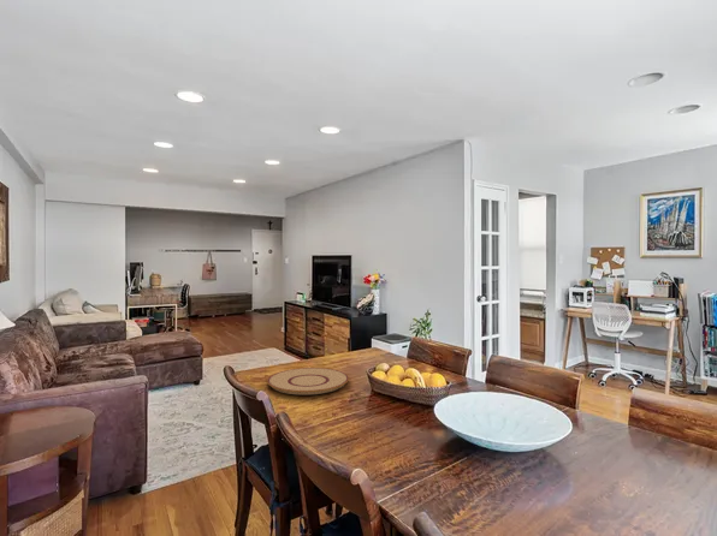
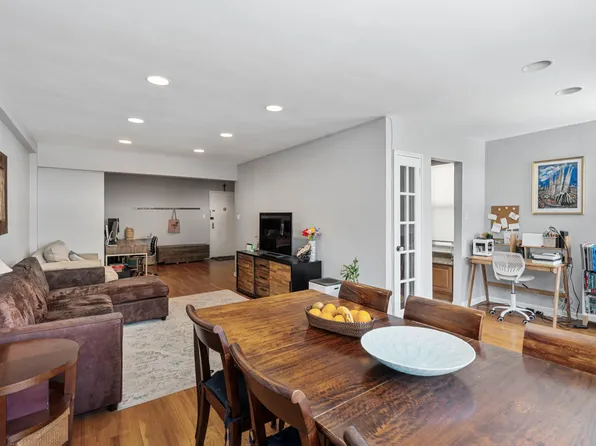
- plate (308, 380)
